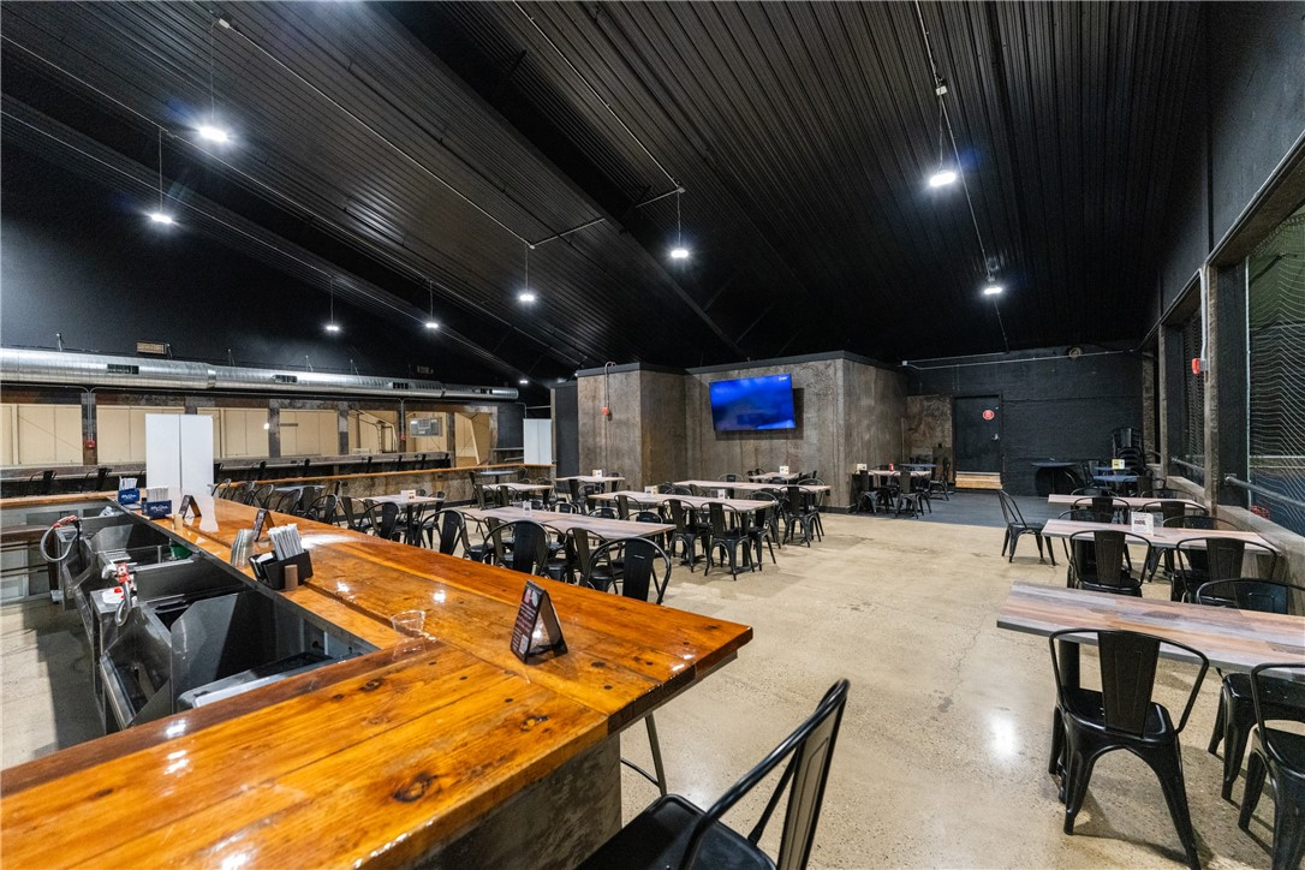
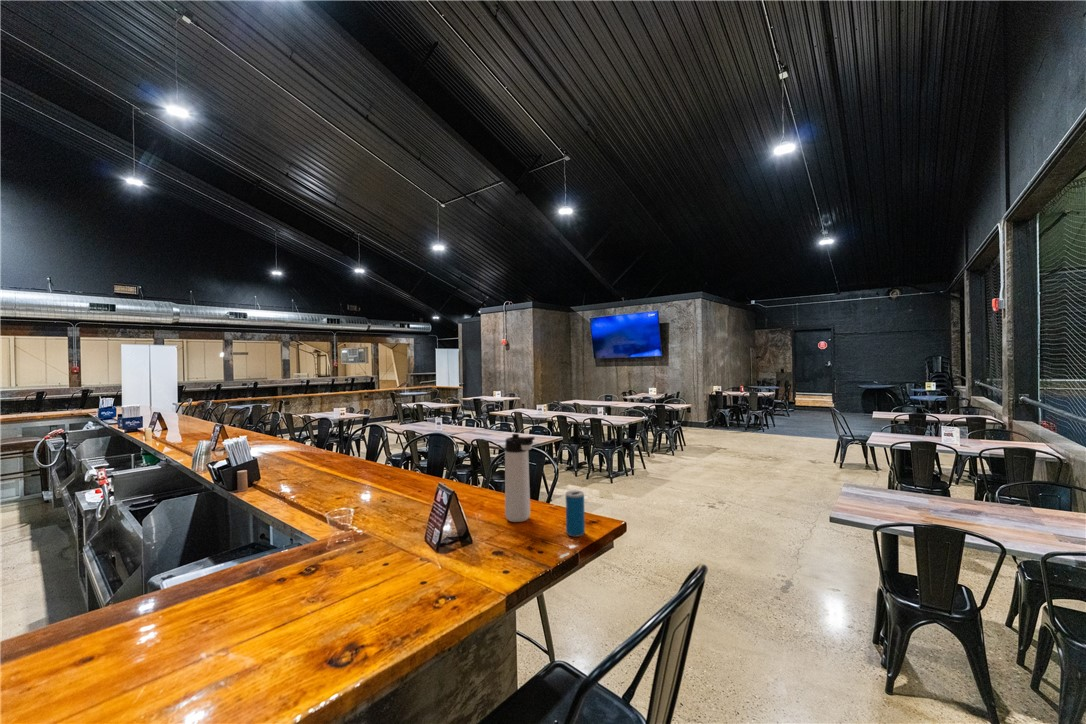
+ thermos bottle (520, 477)
+ beverage can (575, 513)
